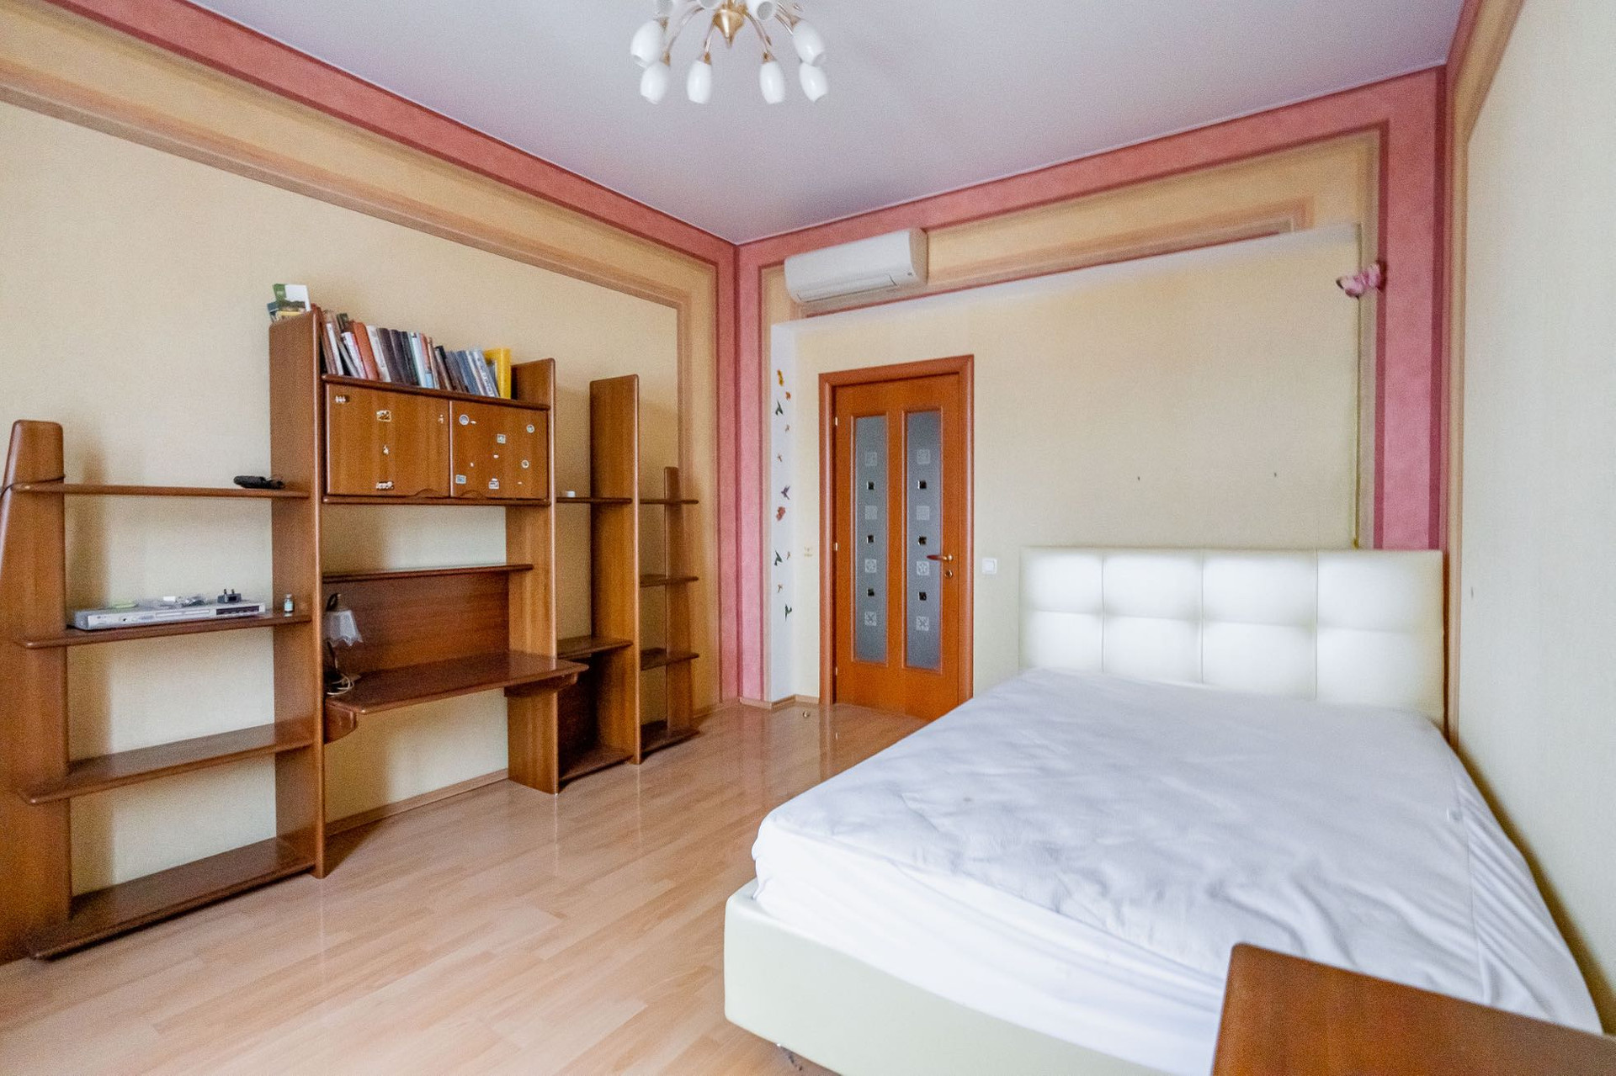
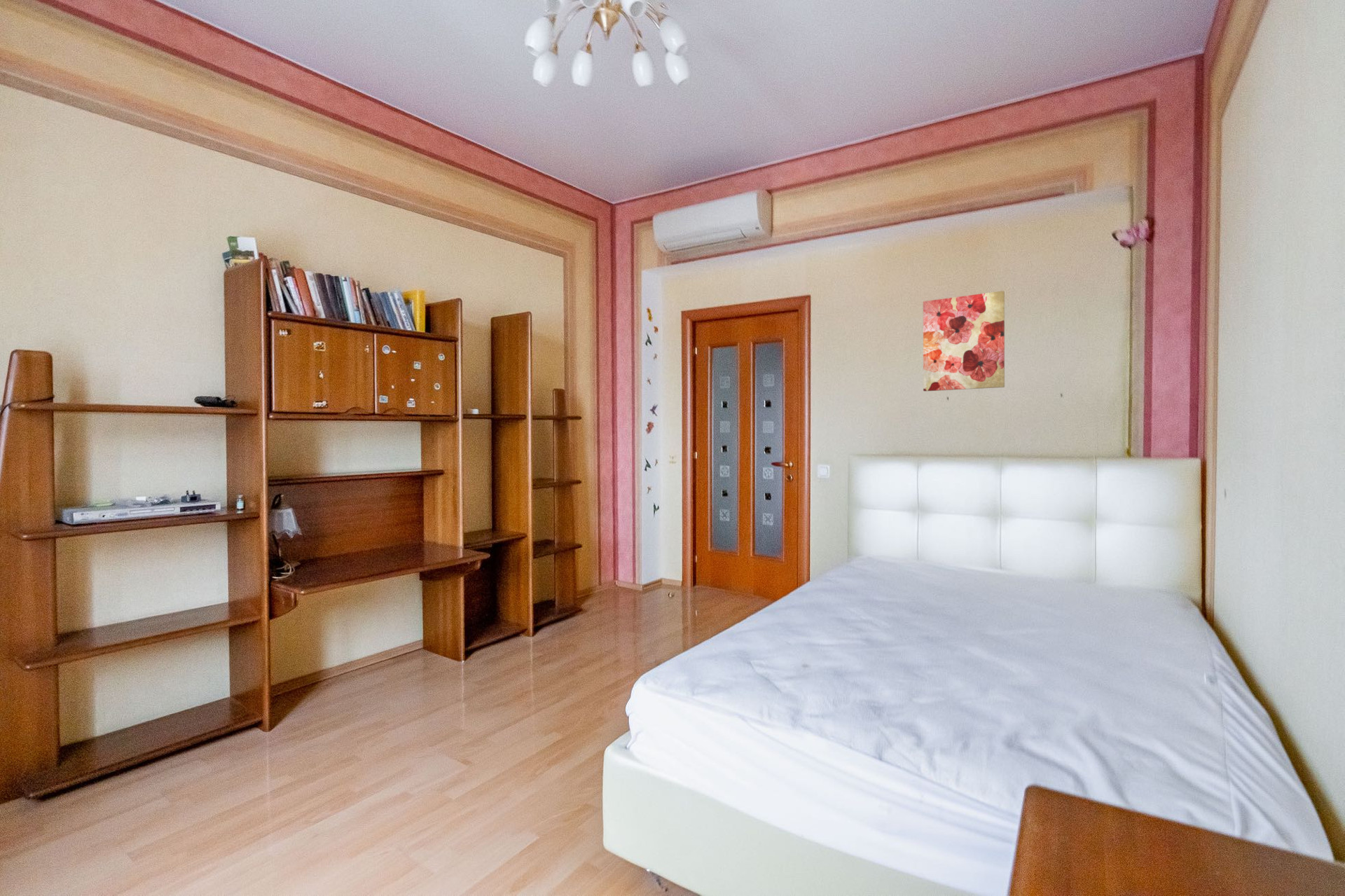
+ wall art (963, 343)
